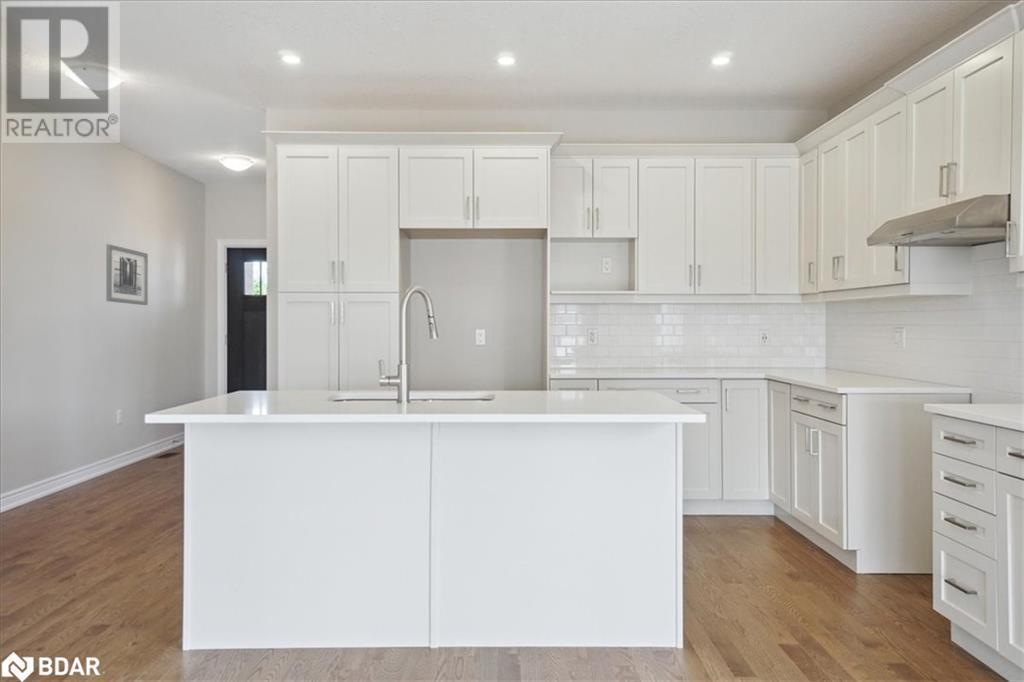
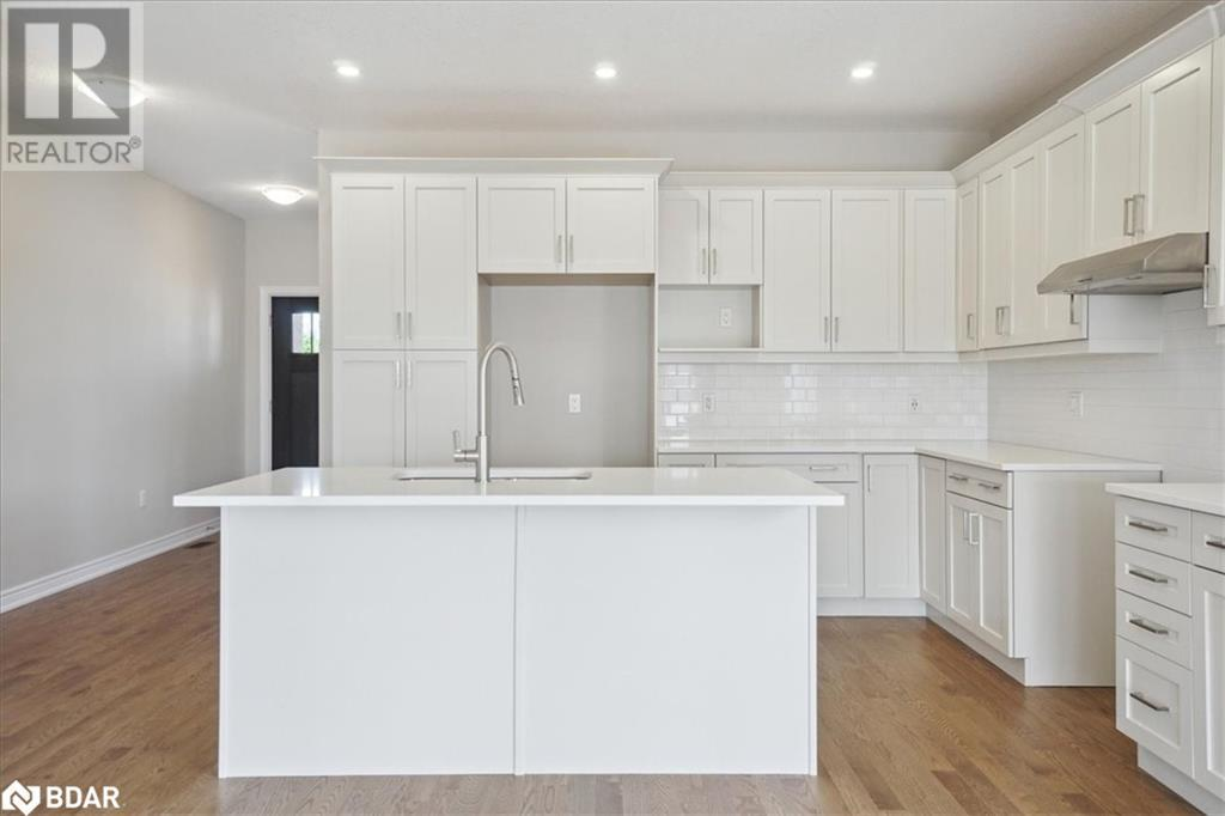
- wall art (128, 276)
